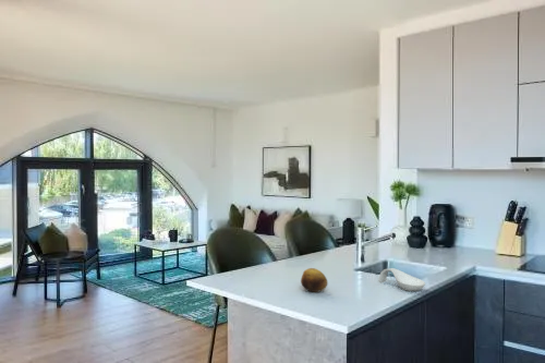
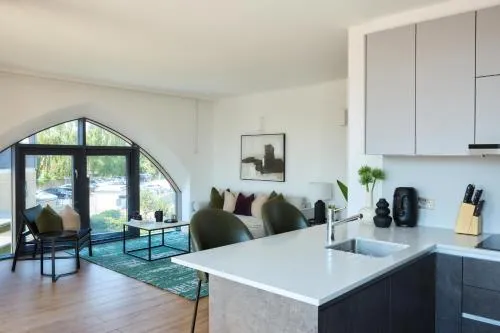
- fruit (313, 279)
- spoon rest (400, 278)
